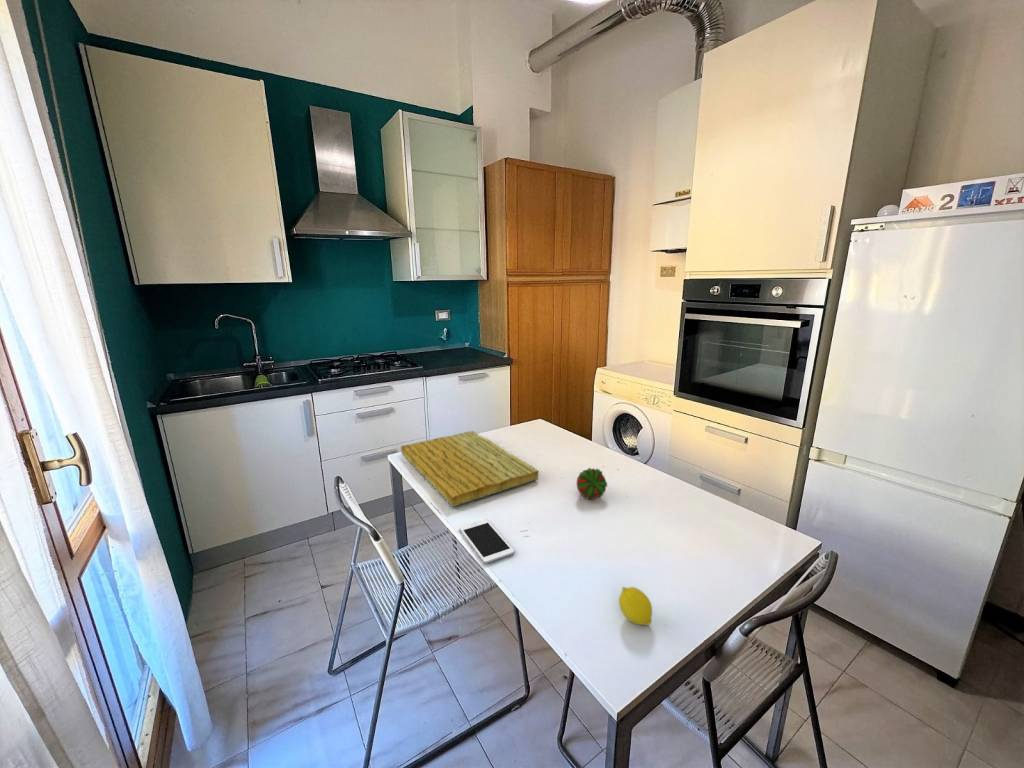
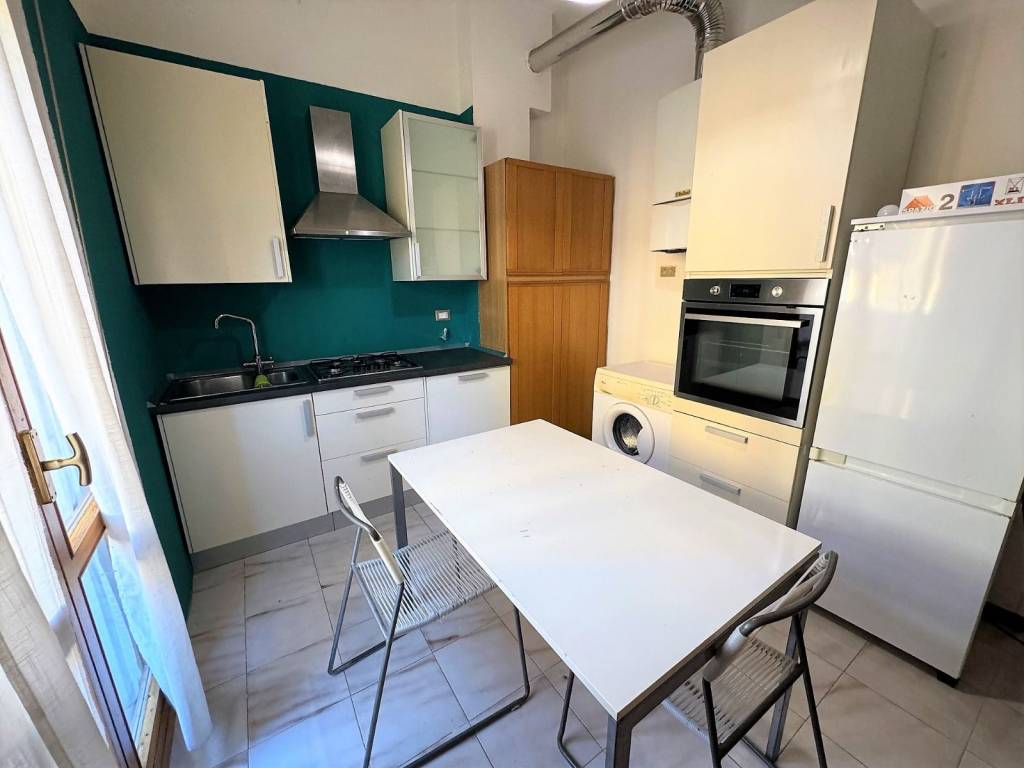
- cell phone (485, 539)
- cutting board (464, 460)
- fruit (591, 483)
- fruit (635, 605)
